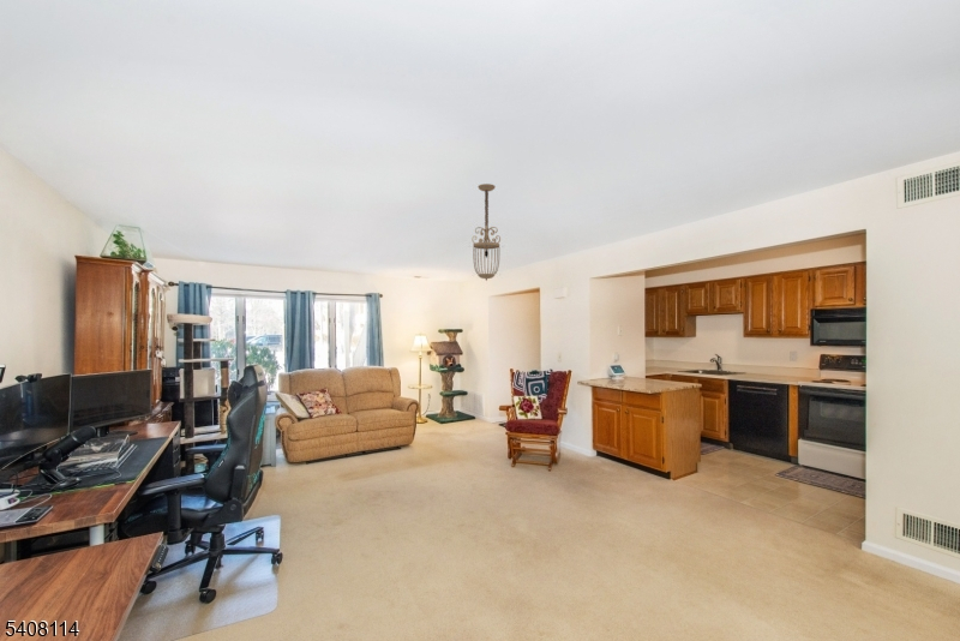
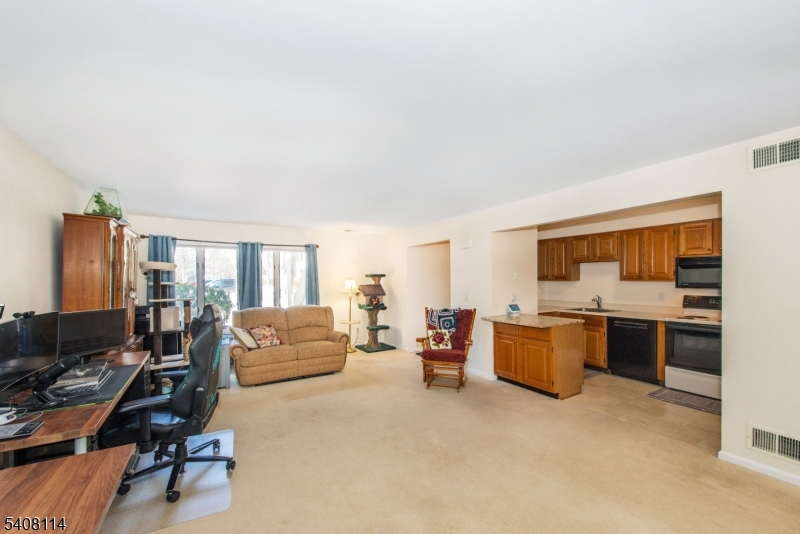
- ceiling light fixture (486, 233)
